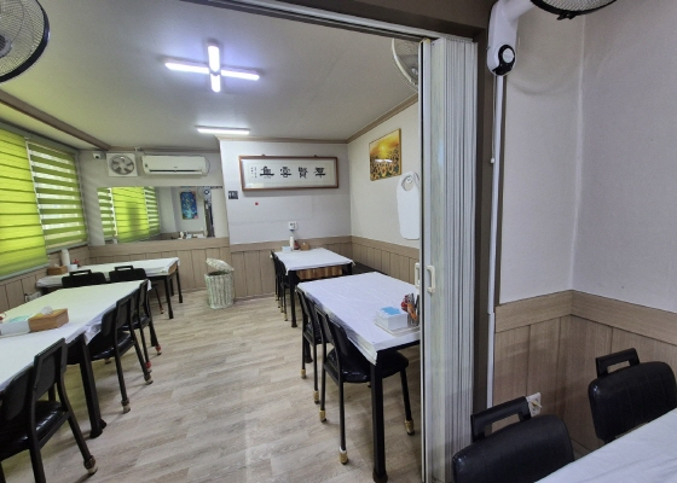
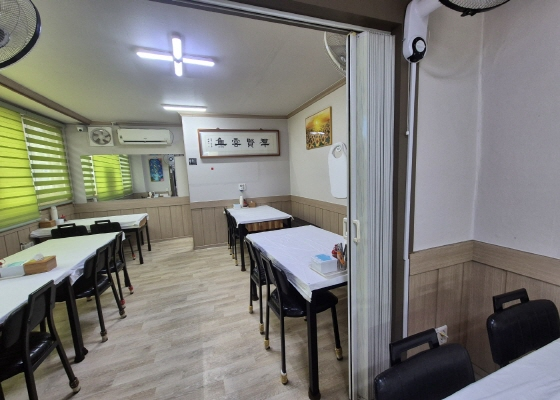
- trash can (220, 281)
